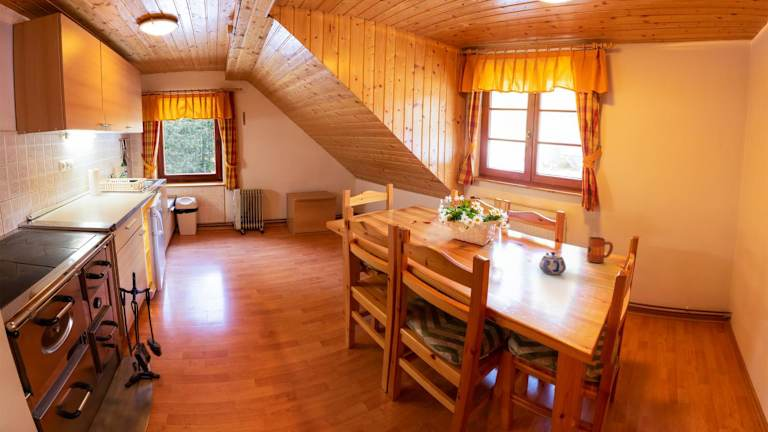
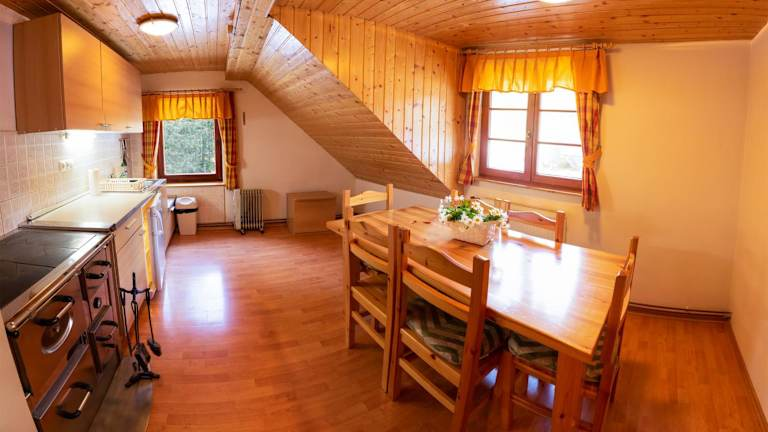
- mug (600, 249)
- teapot (552, 261)
